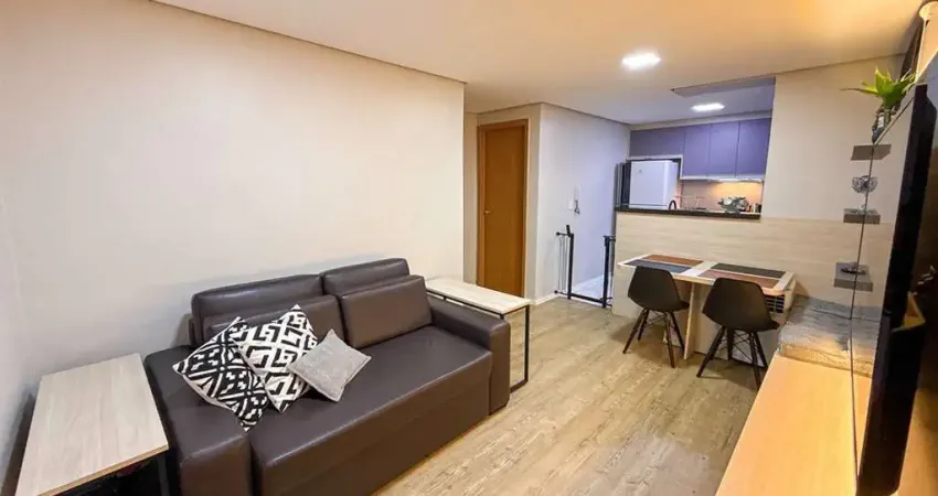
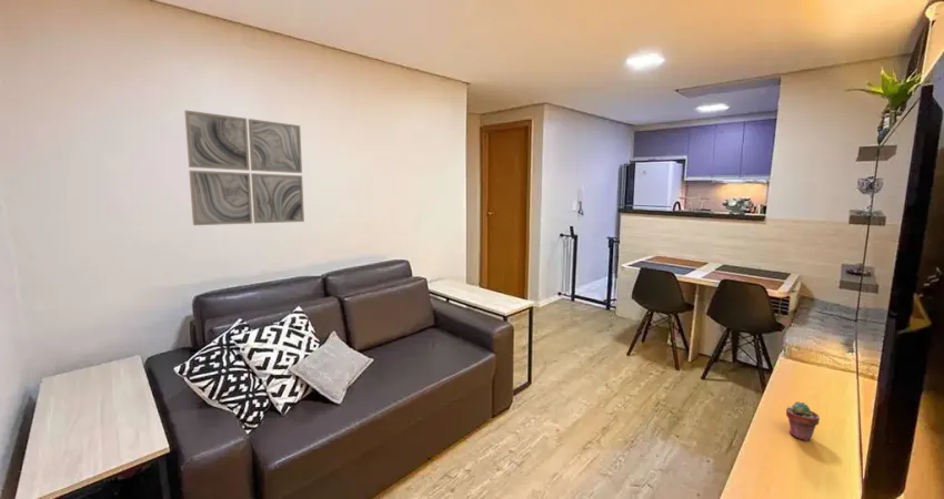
+ potted succulent (802, 419)
+ wall art (251, 173)
